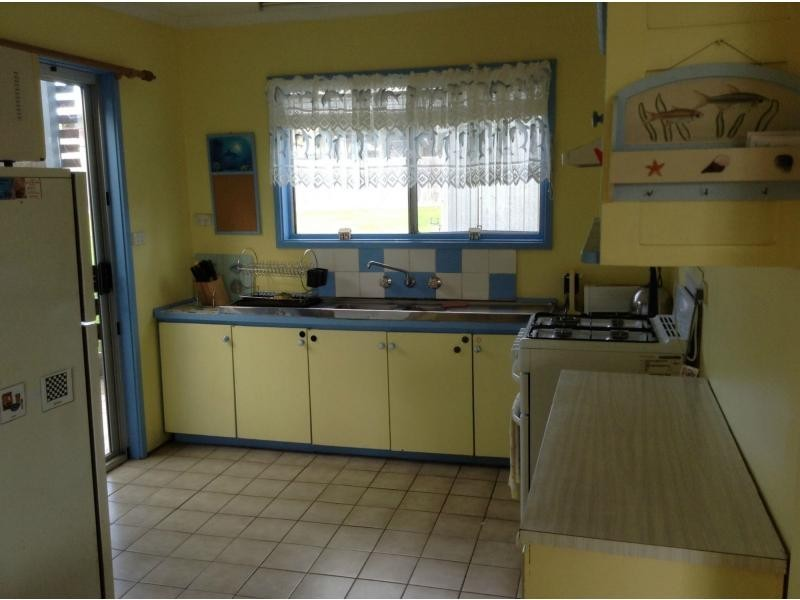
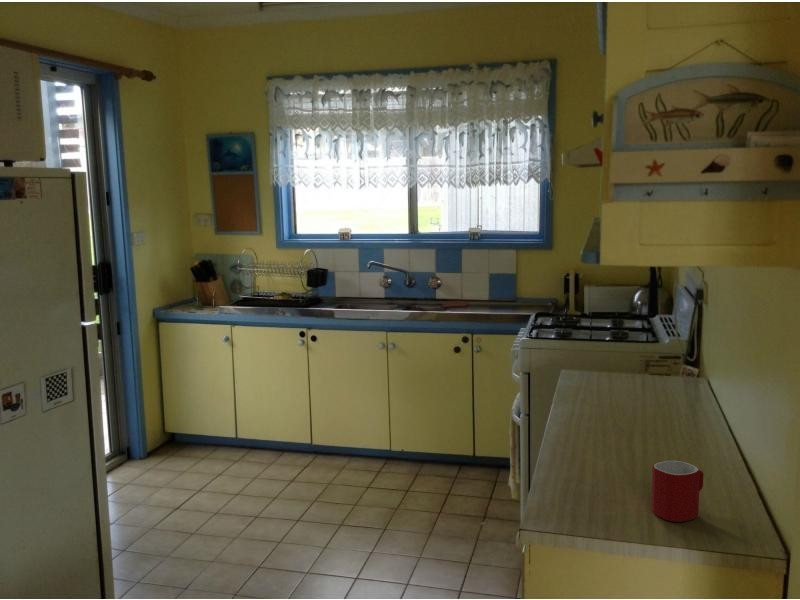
+ mug (681, 489)
